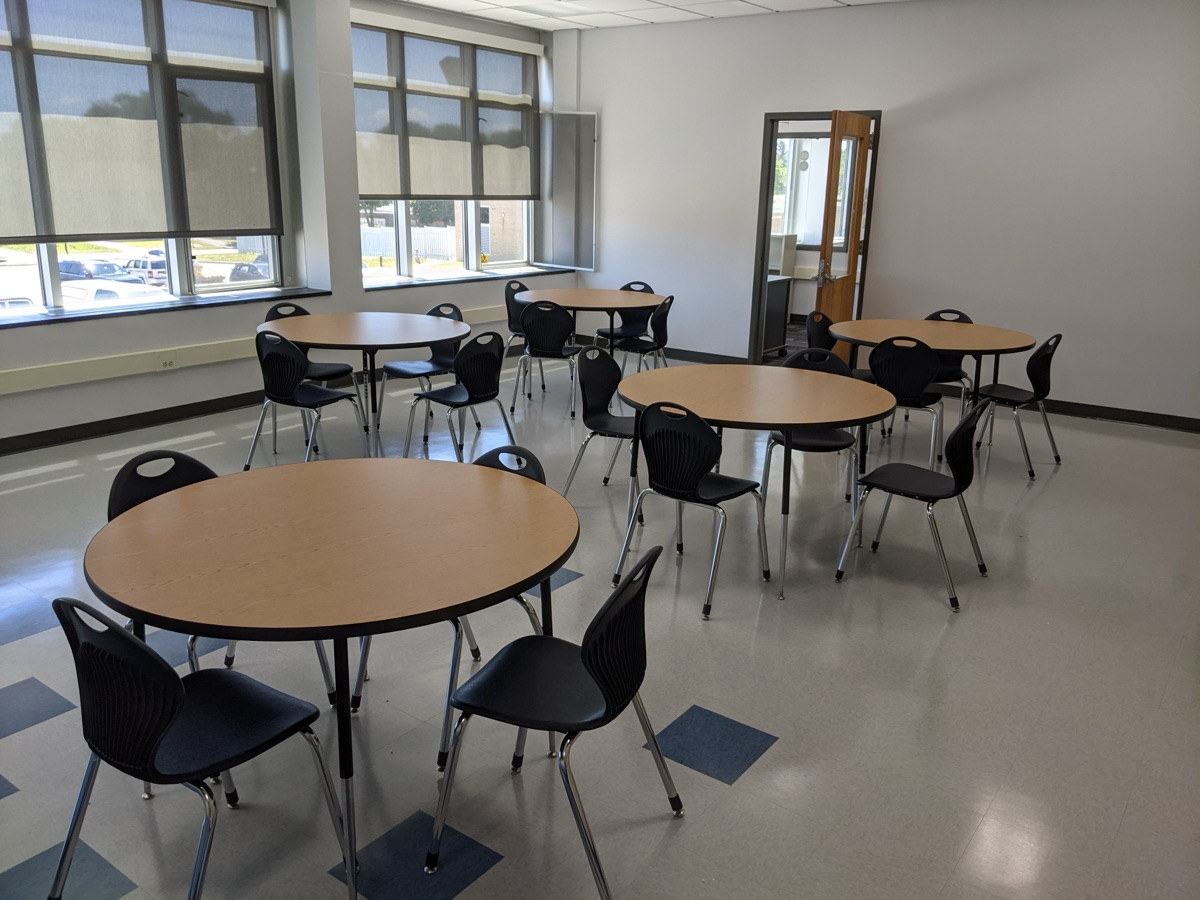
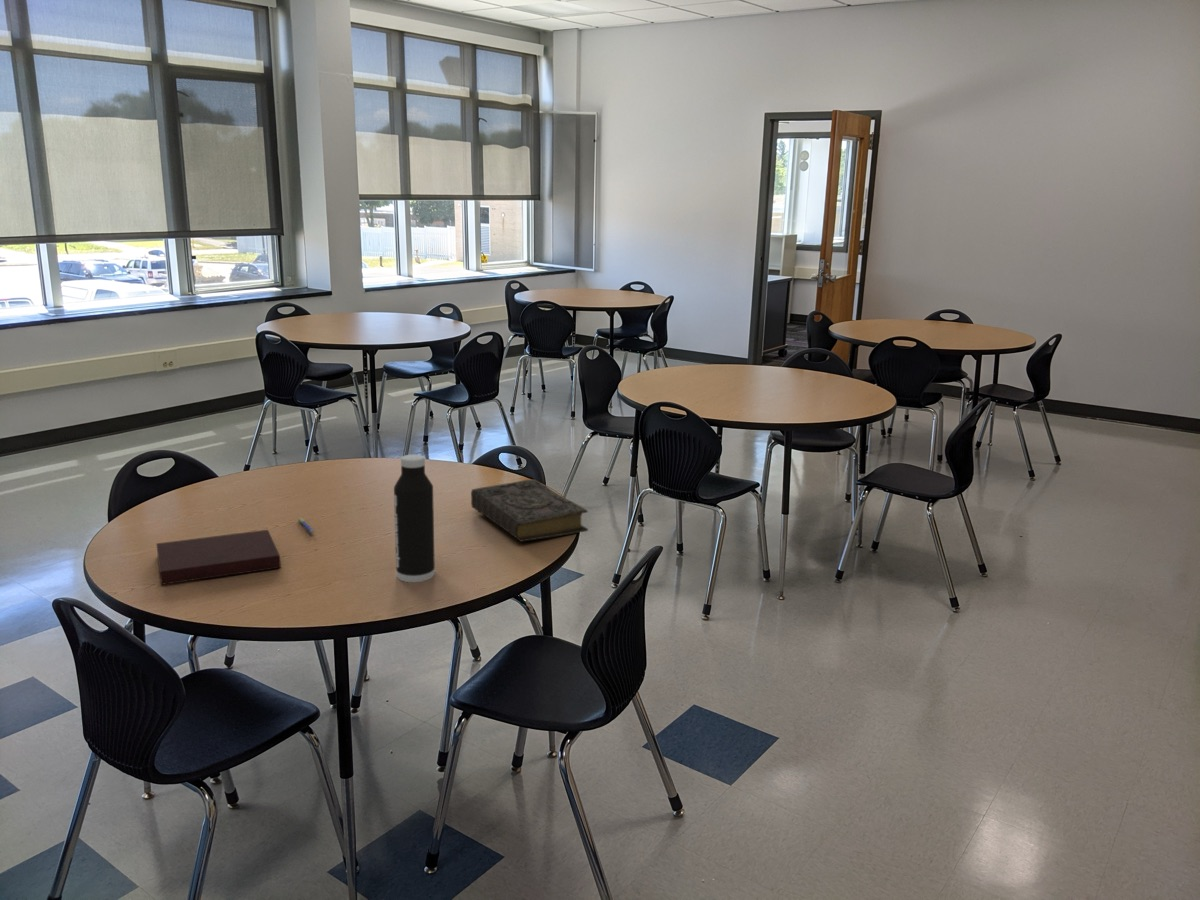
+ notebook (217, 555)
+ water bottle (414, 517)
+ pen (305, 524)
+ book (527, 508)
